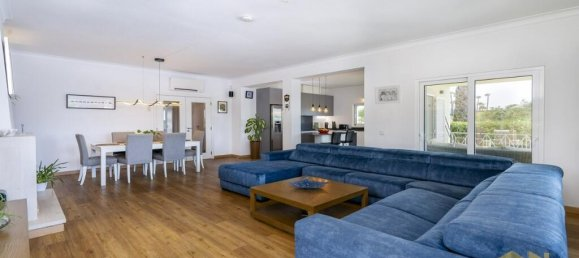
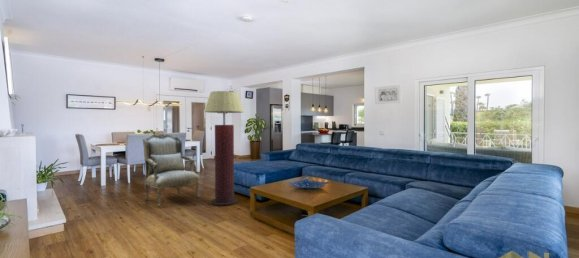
+ armchair (170, 165)
+ floor lamp (224, 147)
